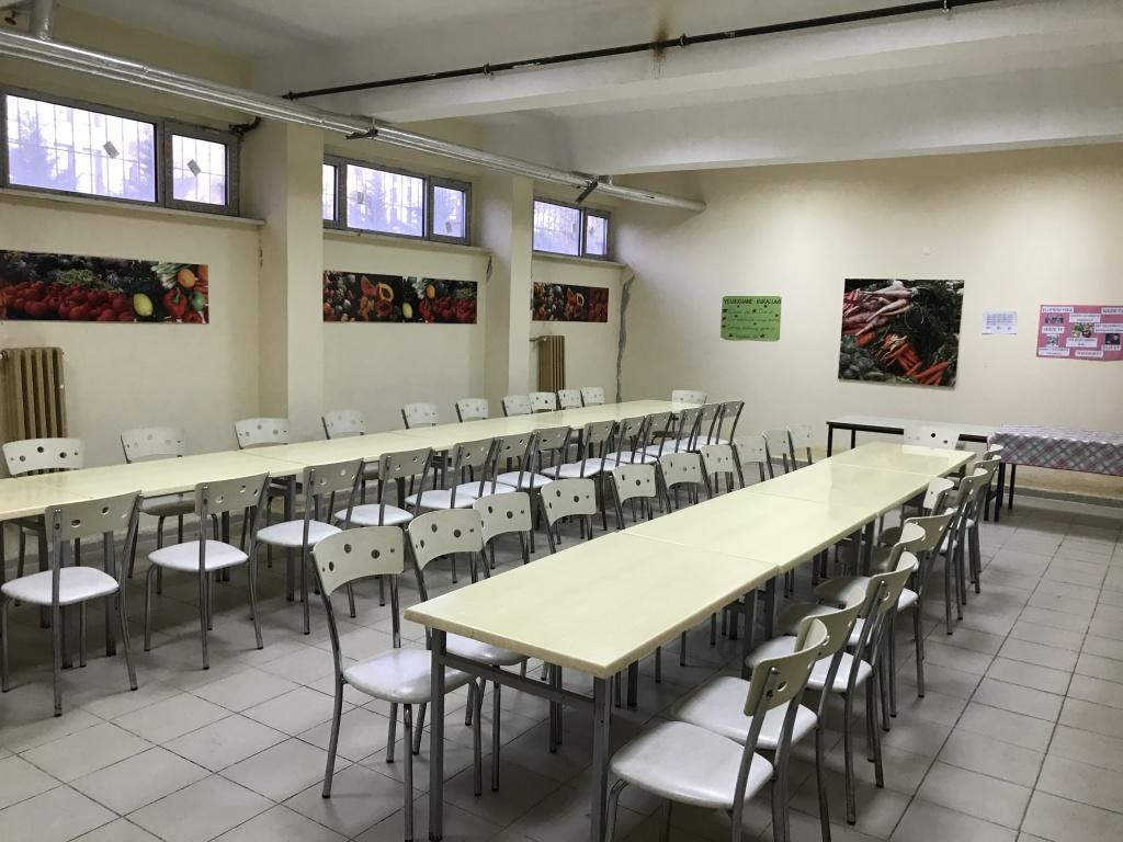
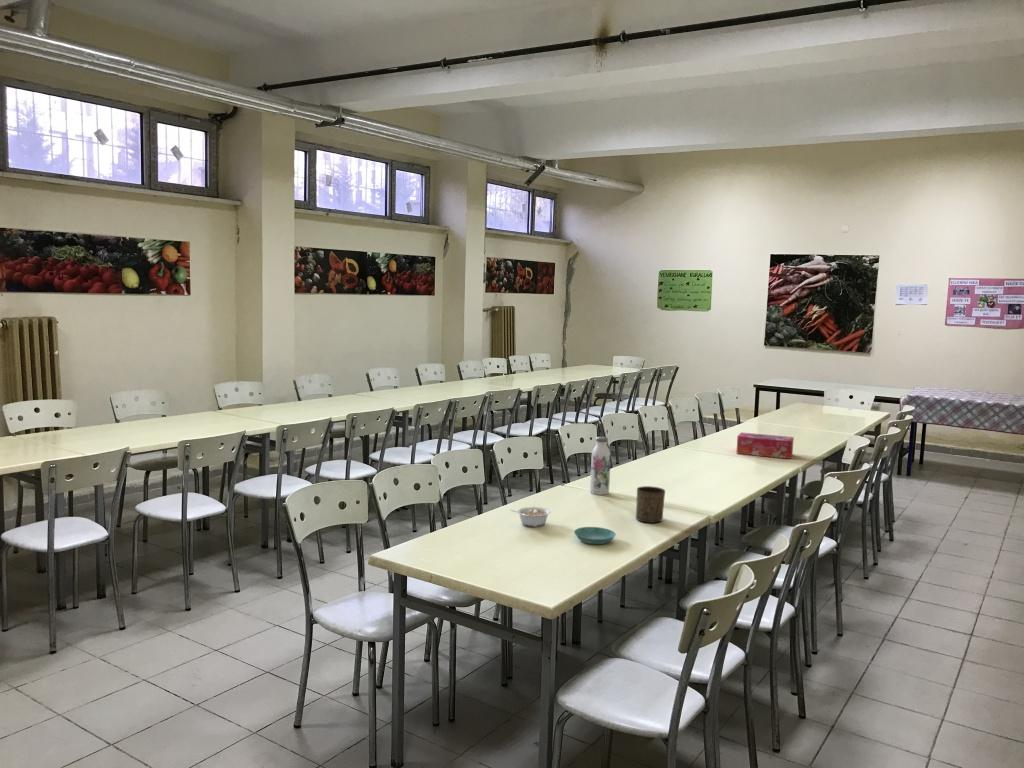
+ tissue box (765, 445)
+ legume (532, 516)
+ water bottle (600, 465)
+ saucer (594, 536)
+ cup (650, 504)
